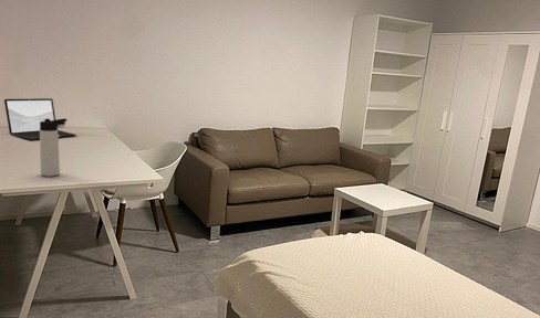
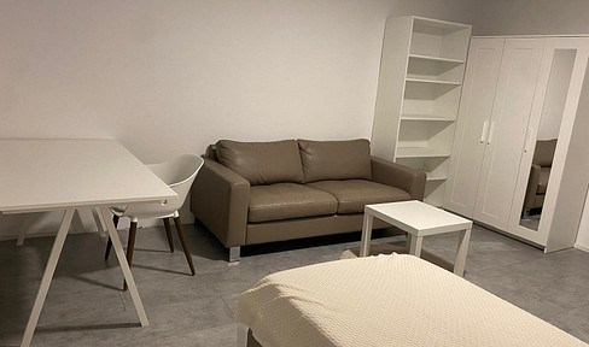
- thermos bottle (53, 147)
- laptop (41, 117)
